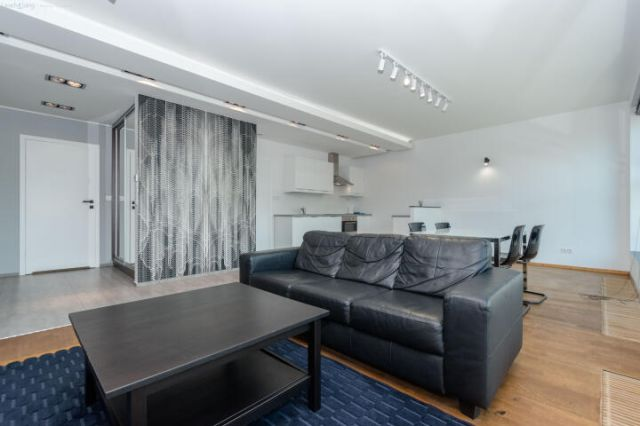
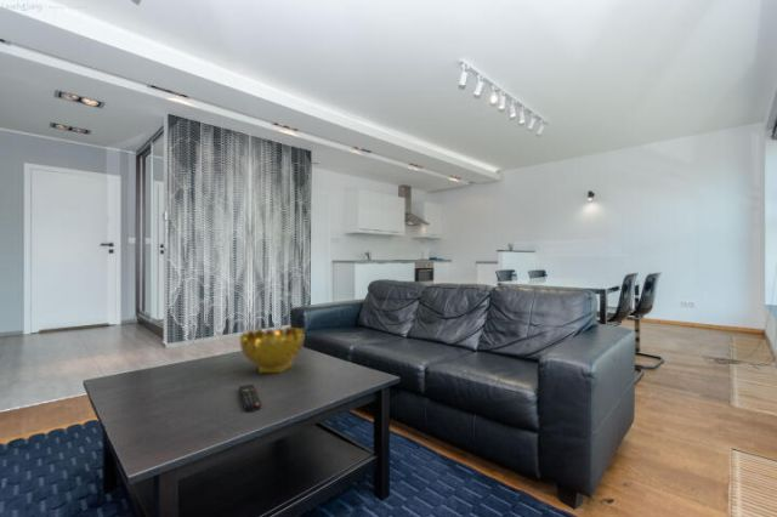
+ decorative bowl (272, 348)
+ remote control (249, 397)
